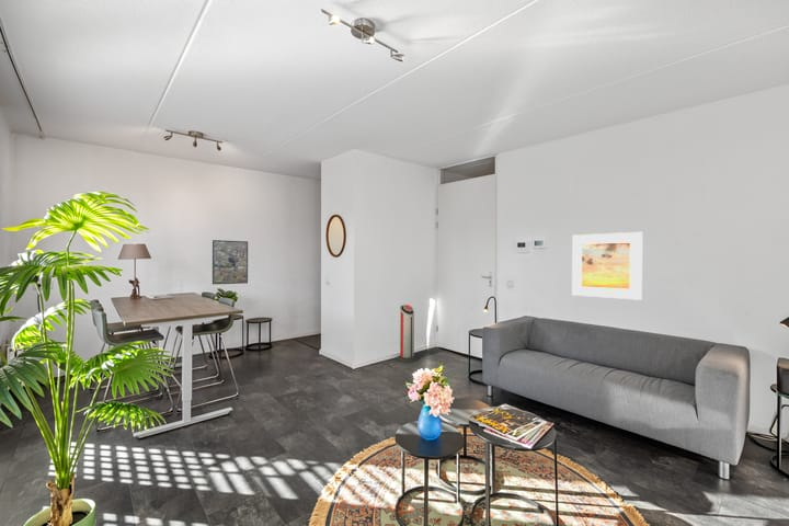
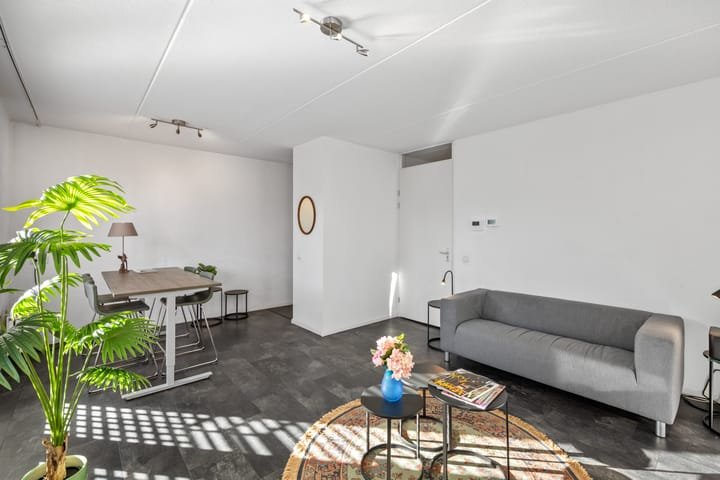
- air purifier (407, 332)
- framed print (230, 262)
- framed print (605, 265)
